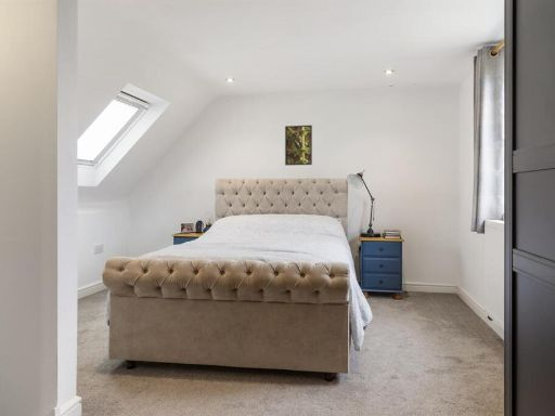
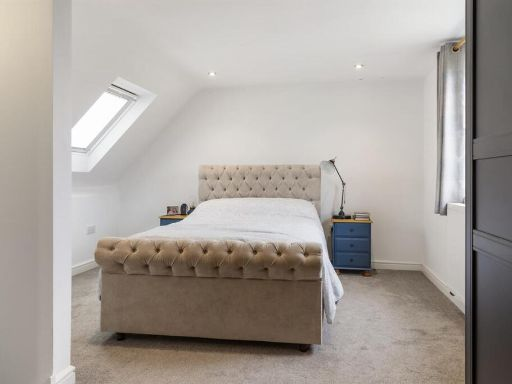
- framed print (298, 145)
